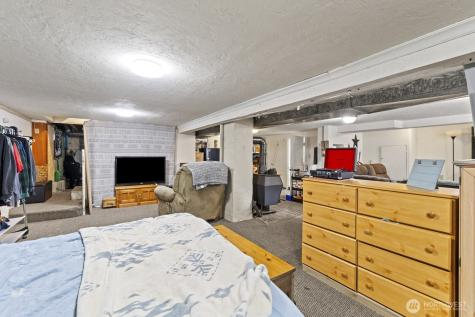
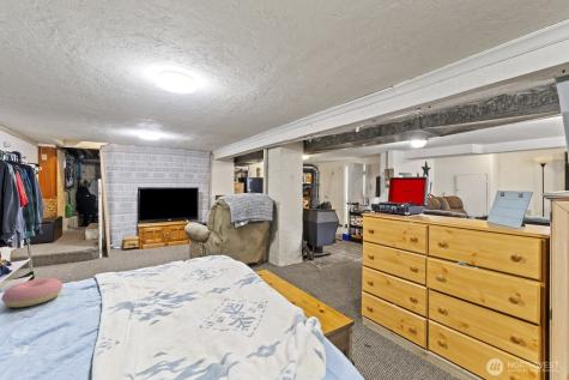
+ cushion (34, 291)
